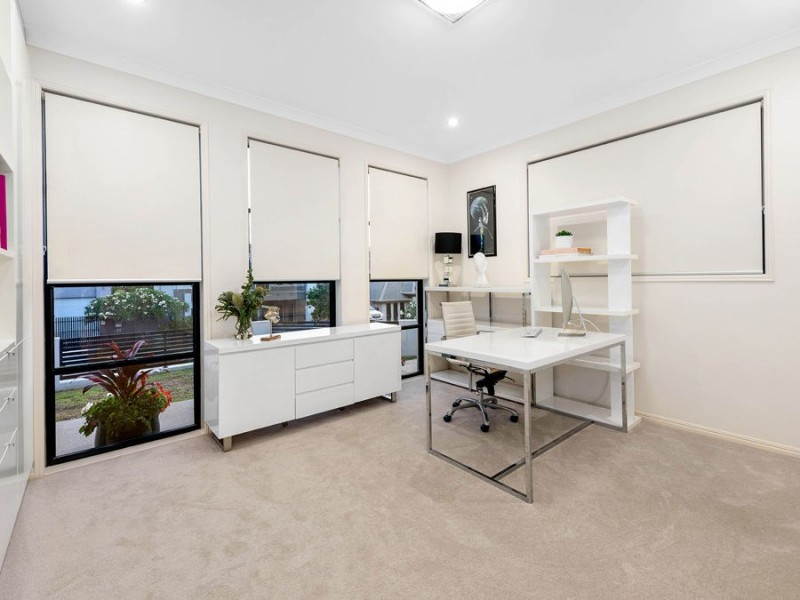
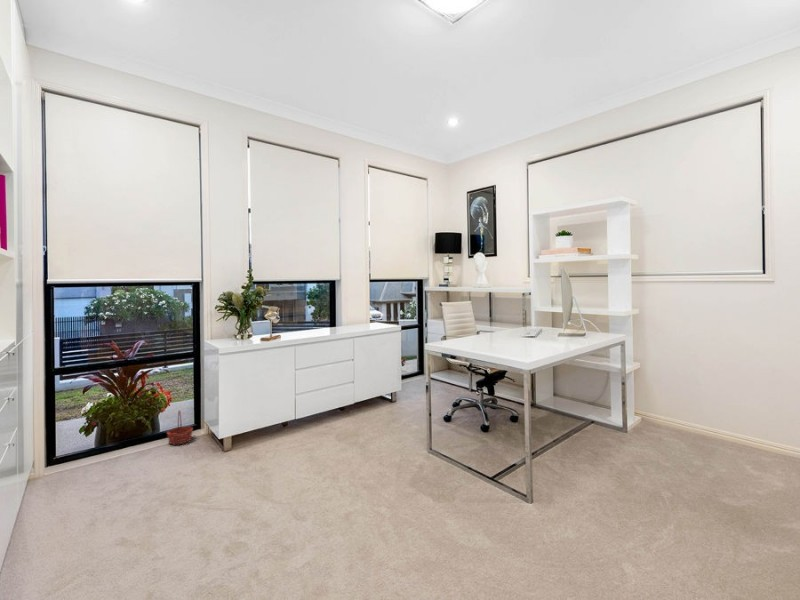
+ basket (180, 425)
